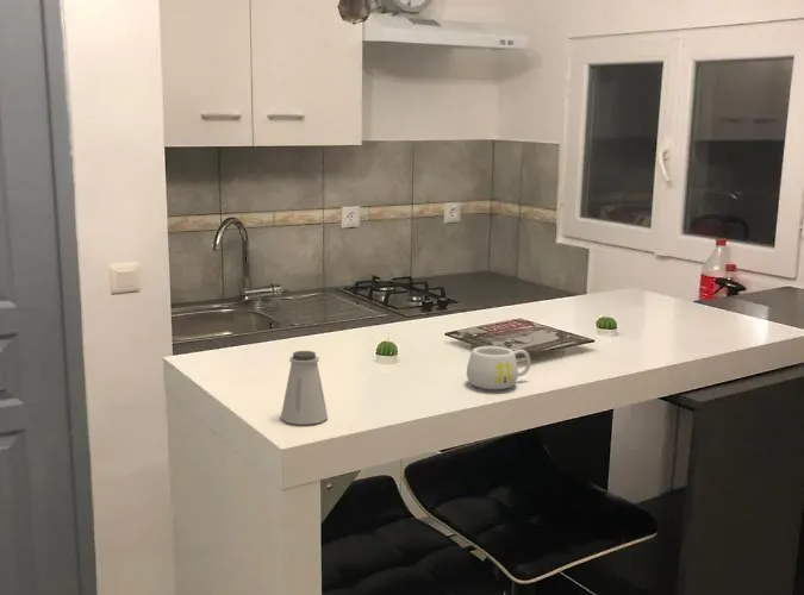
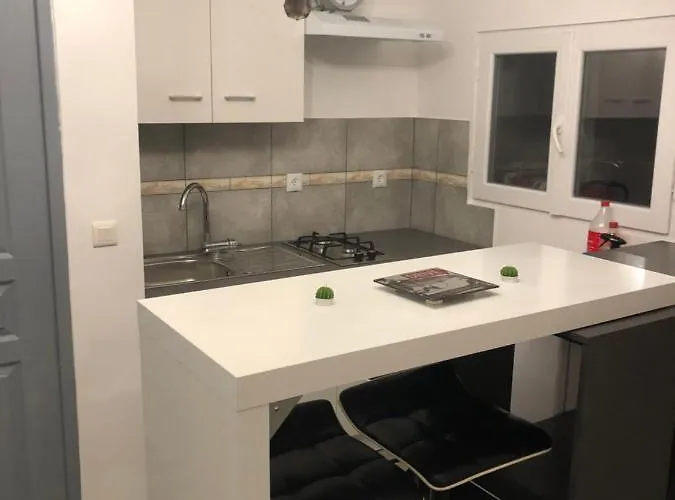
- saltshaker (304, 384)
- mug (500, 367)
